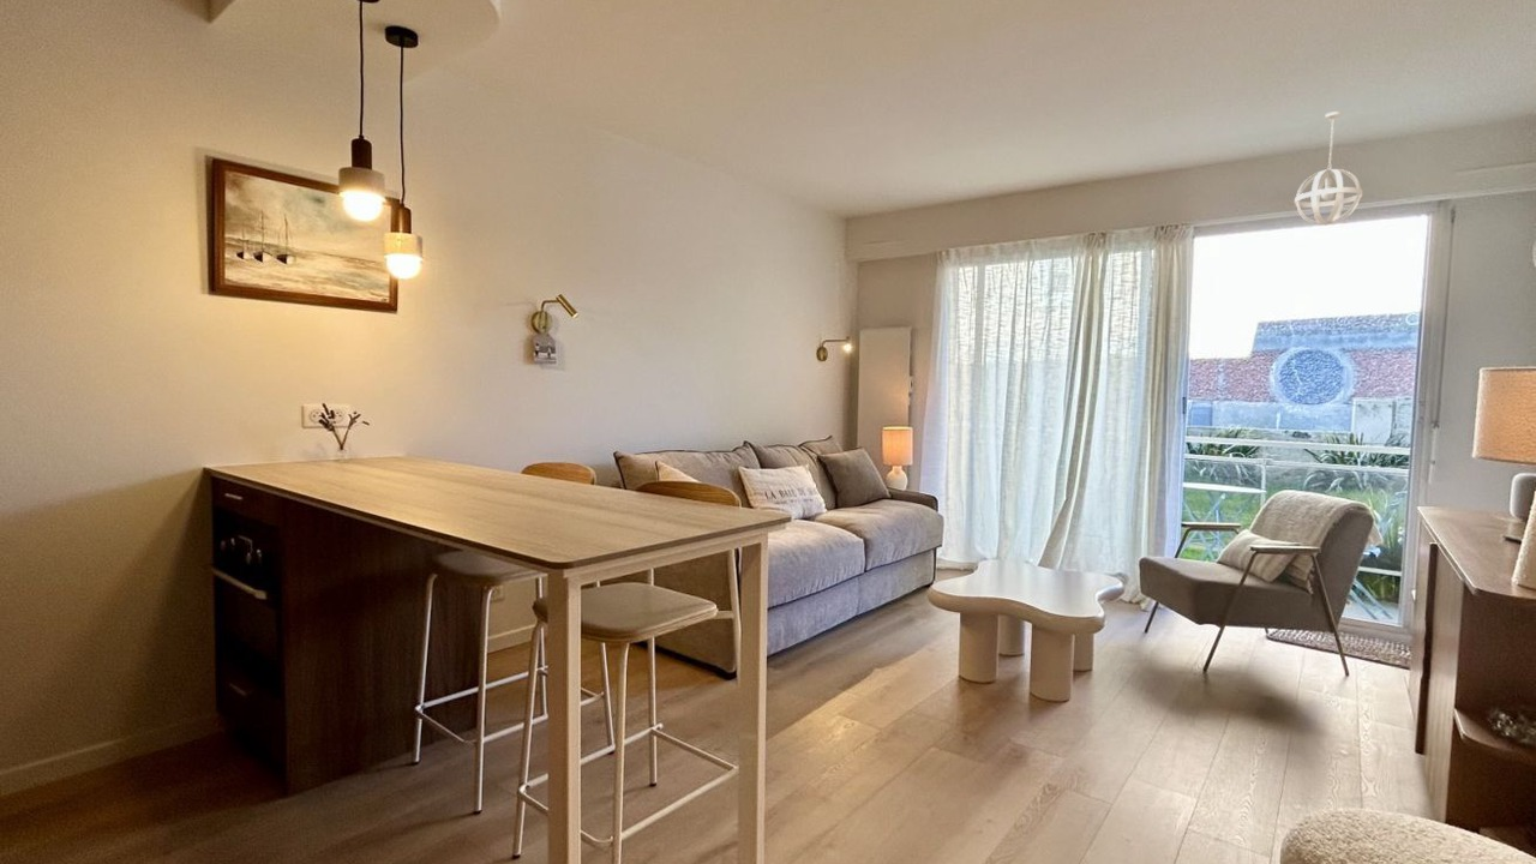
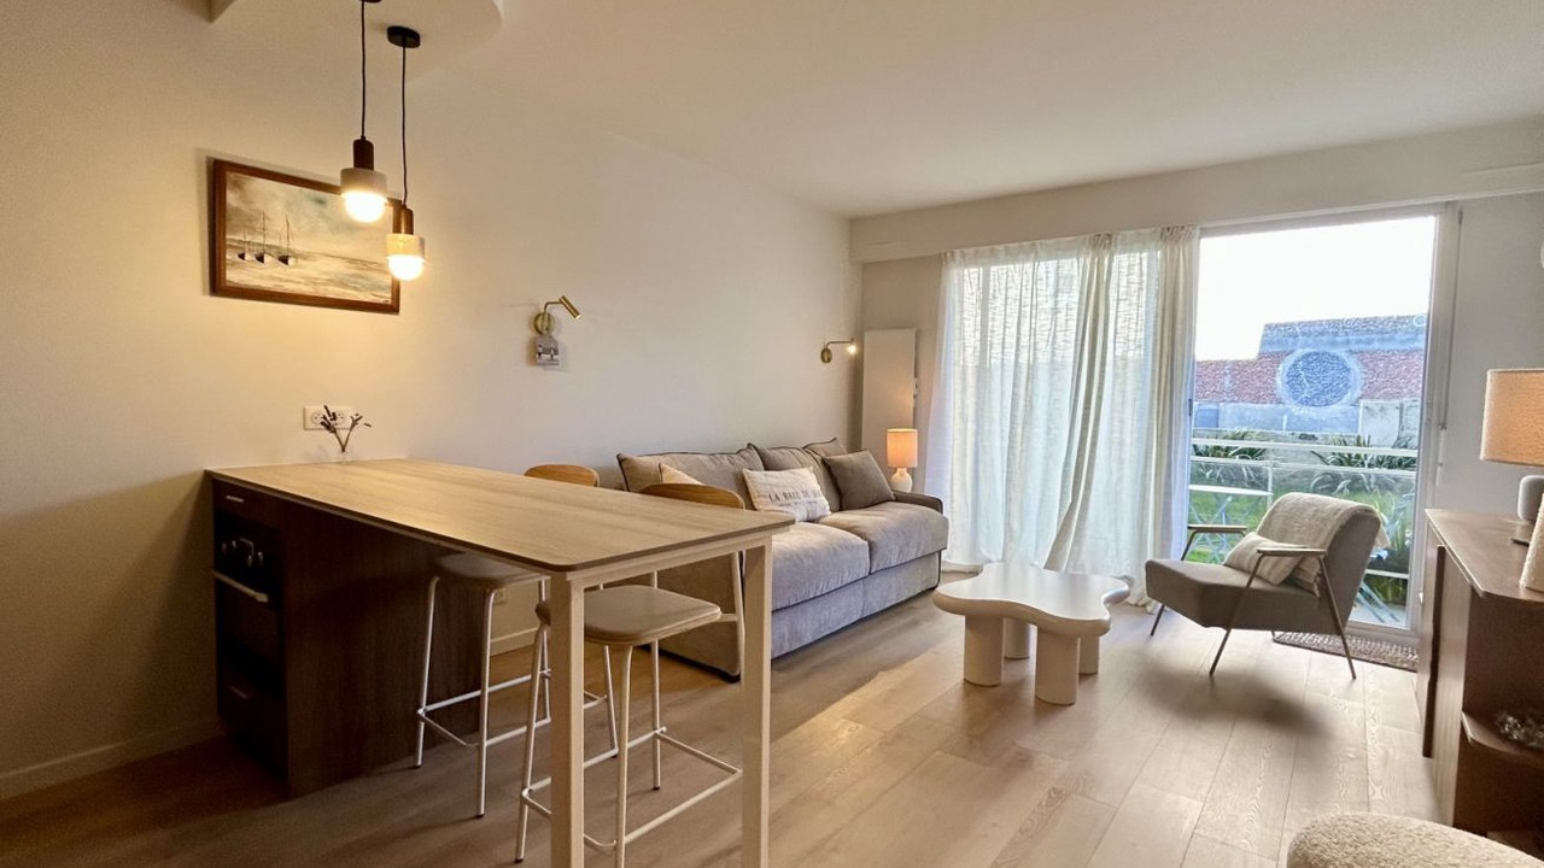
- pendant light (1330, 169)
